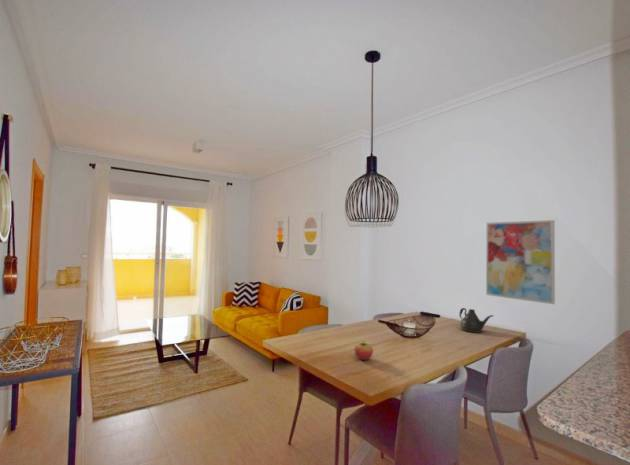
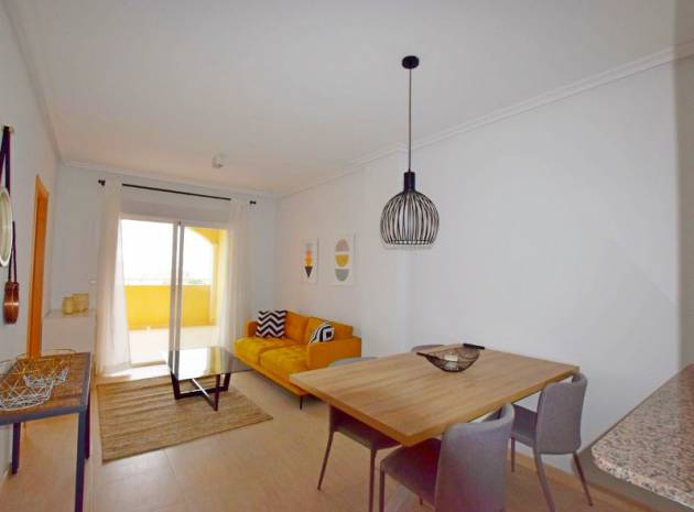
- wall art (518, 260)
- fruit (363, 349)
- teapot (475, 320)
